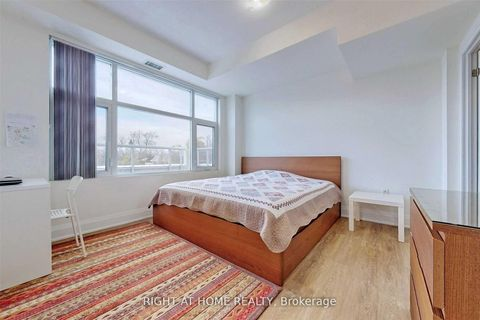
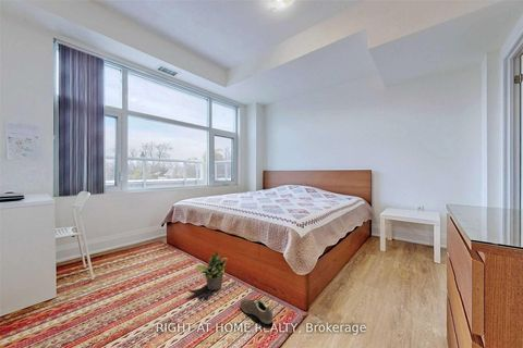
+ potted plant (210, 271)
+ sneaker (256, 304)
